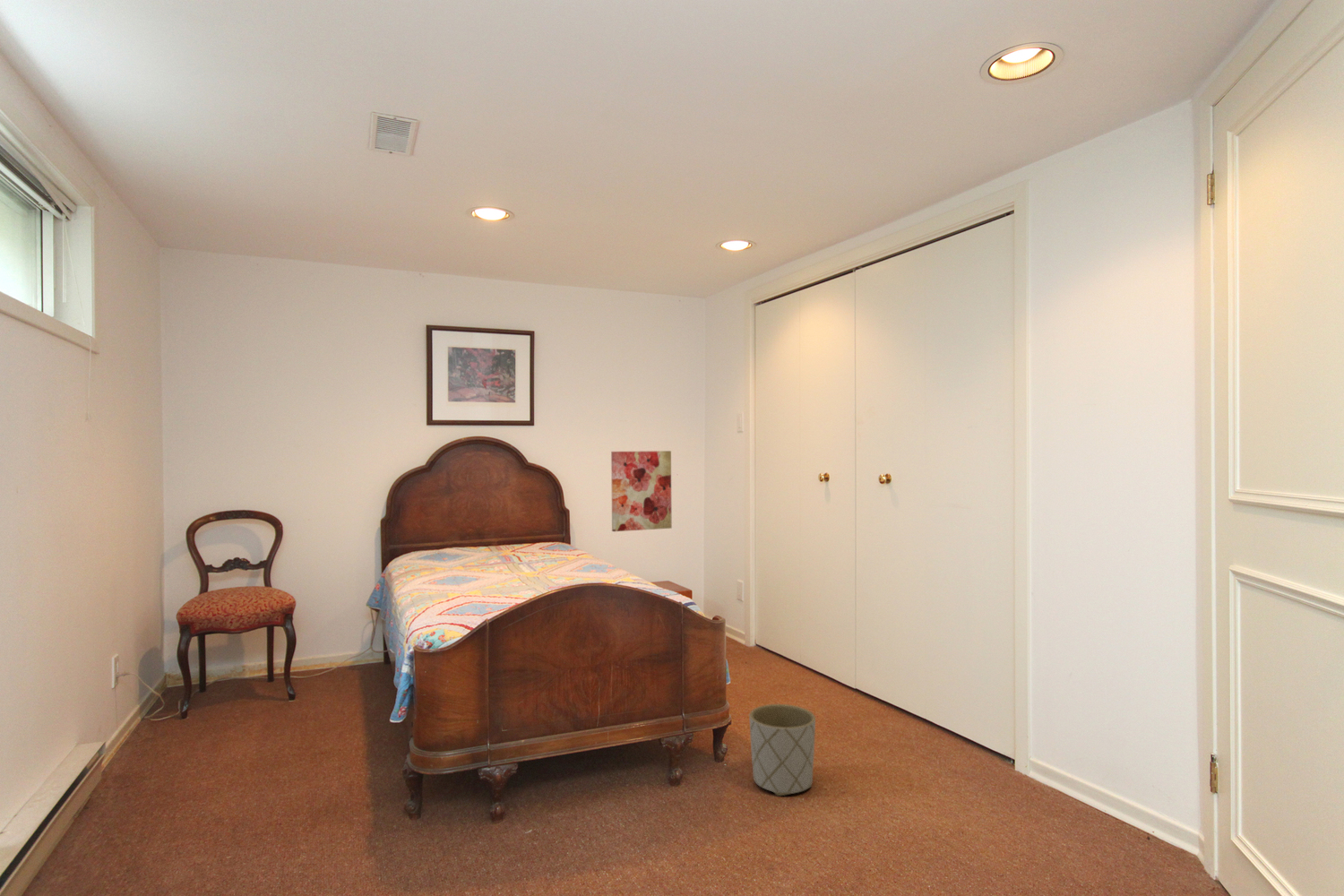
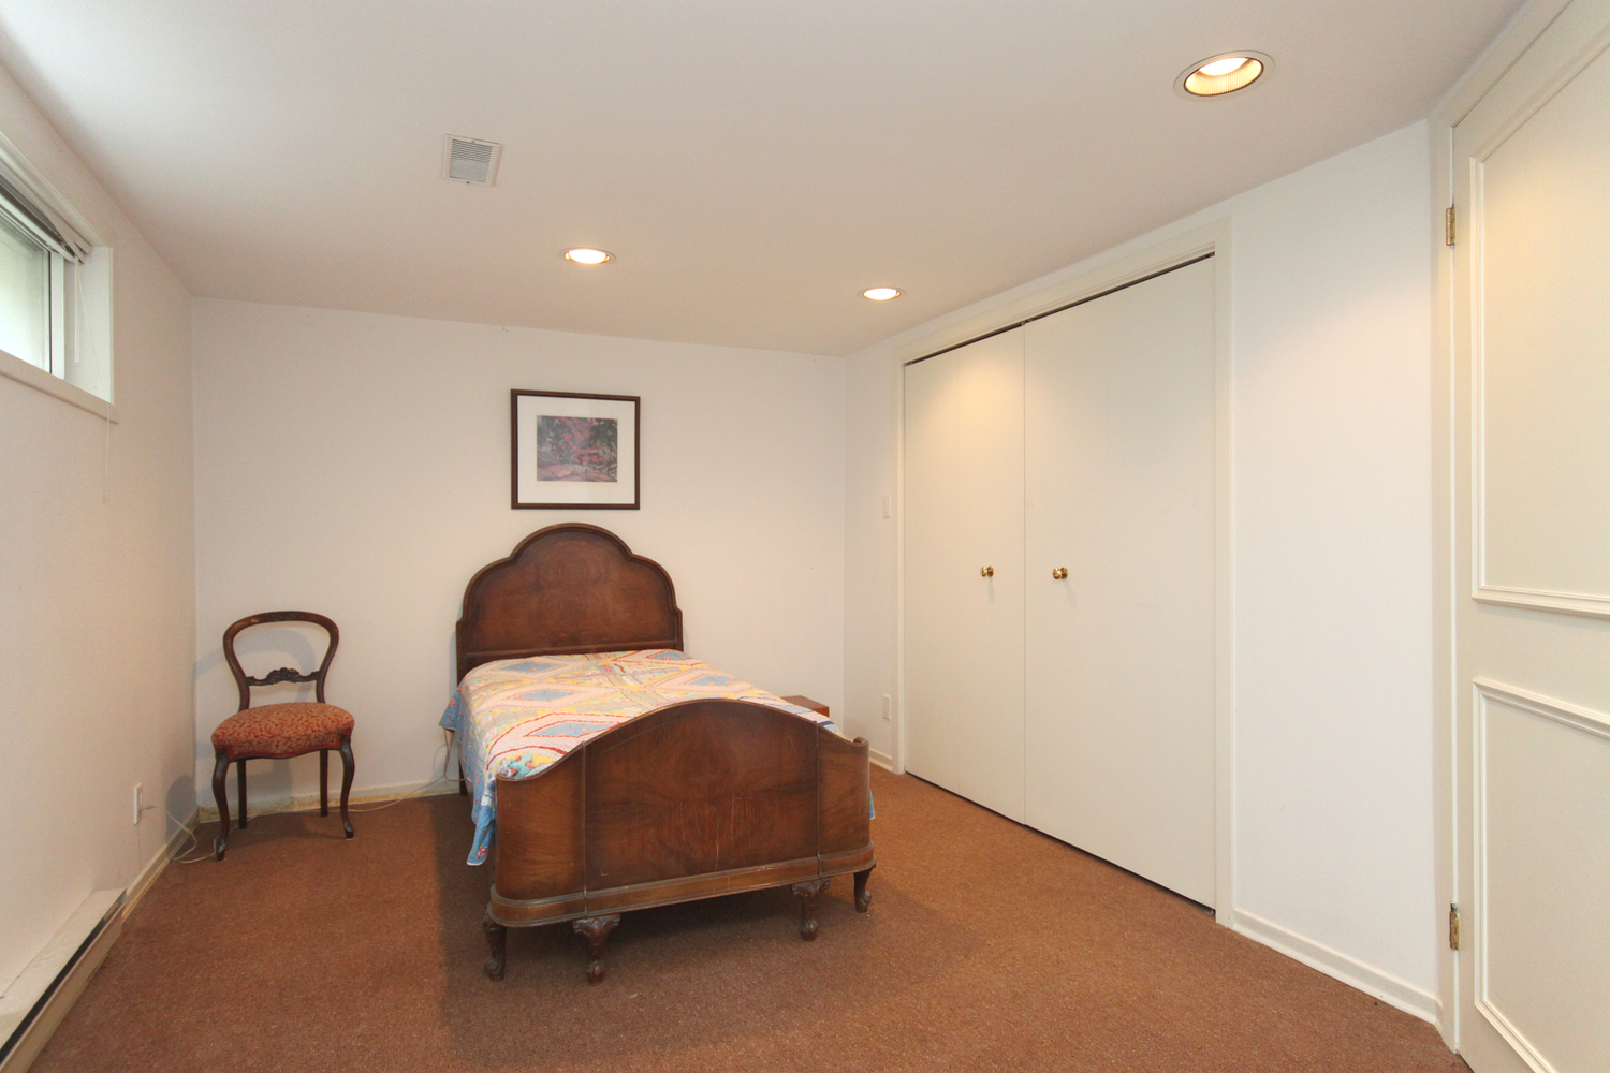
- planter (782, 749)
- wall art (642, 490)
